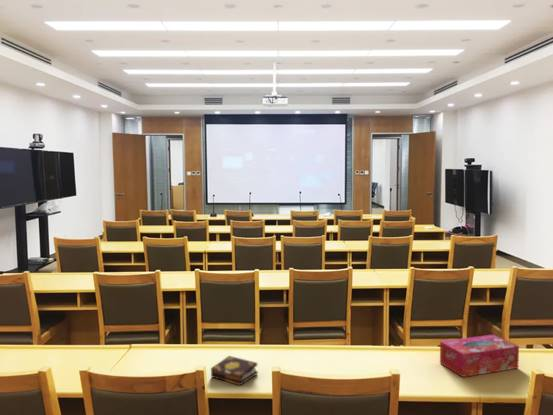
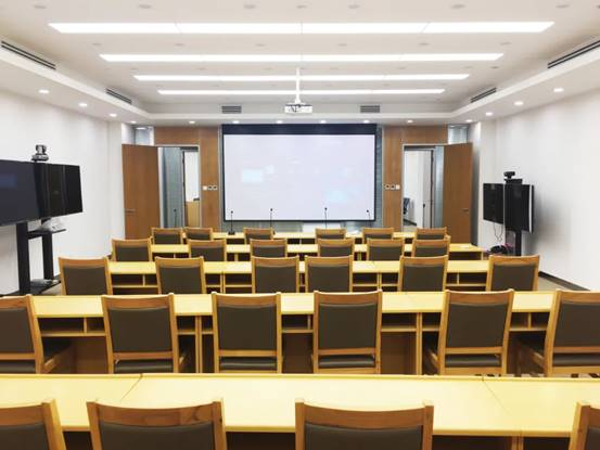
- tissue box (478, 354)
- book (234, 369)
